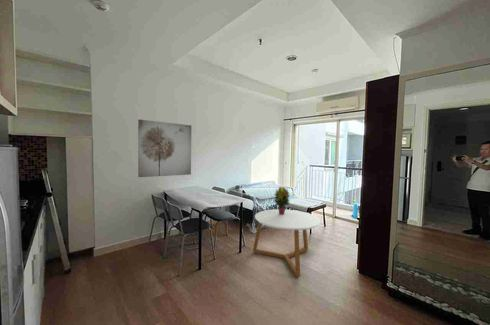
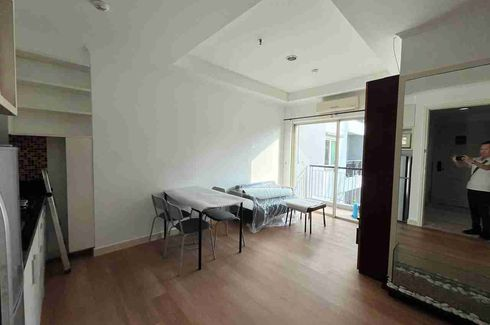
- coffee table (294, 237)
- potted plant (281, 200)
- wall art (166, 149)
